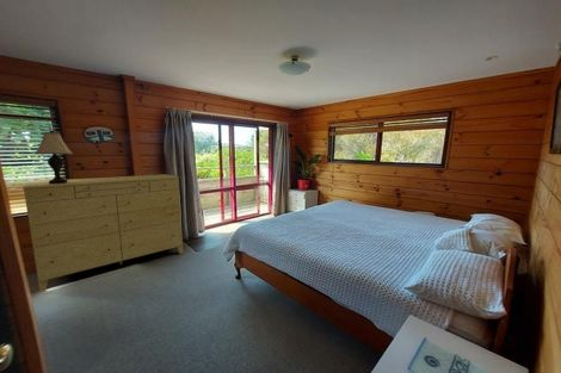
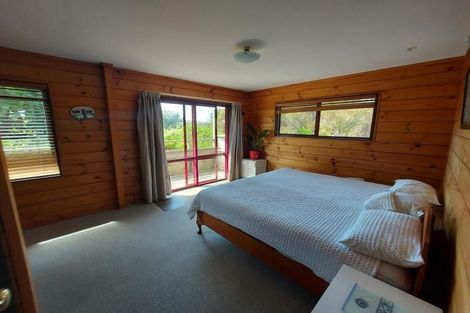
- lamp (55, 156)
- dresser (116, 222)
